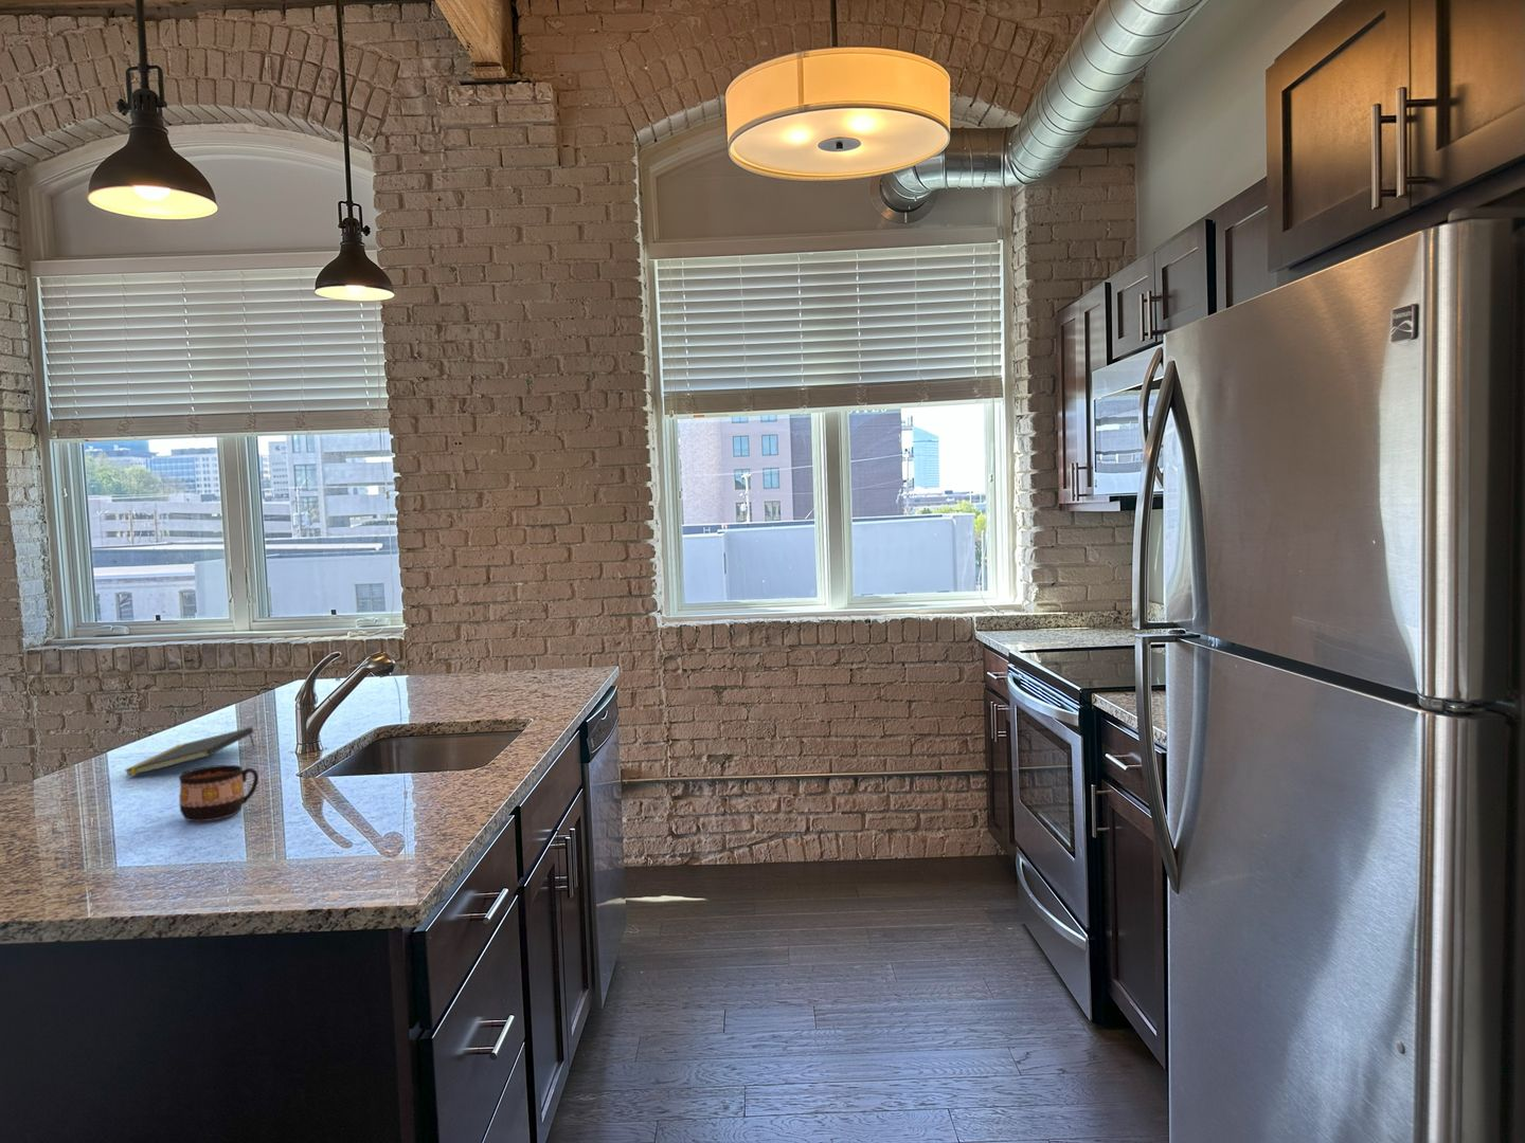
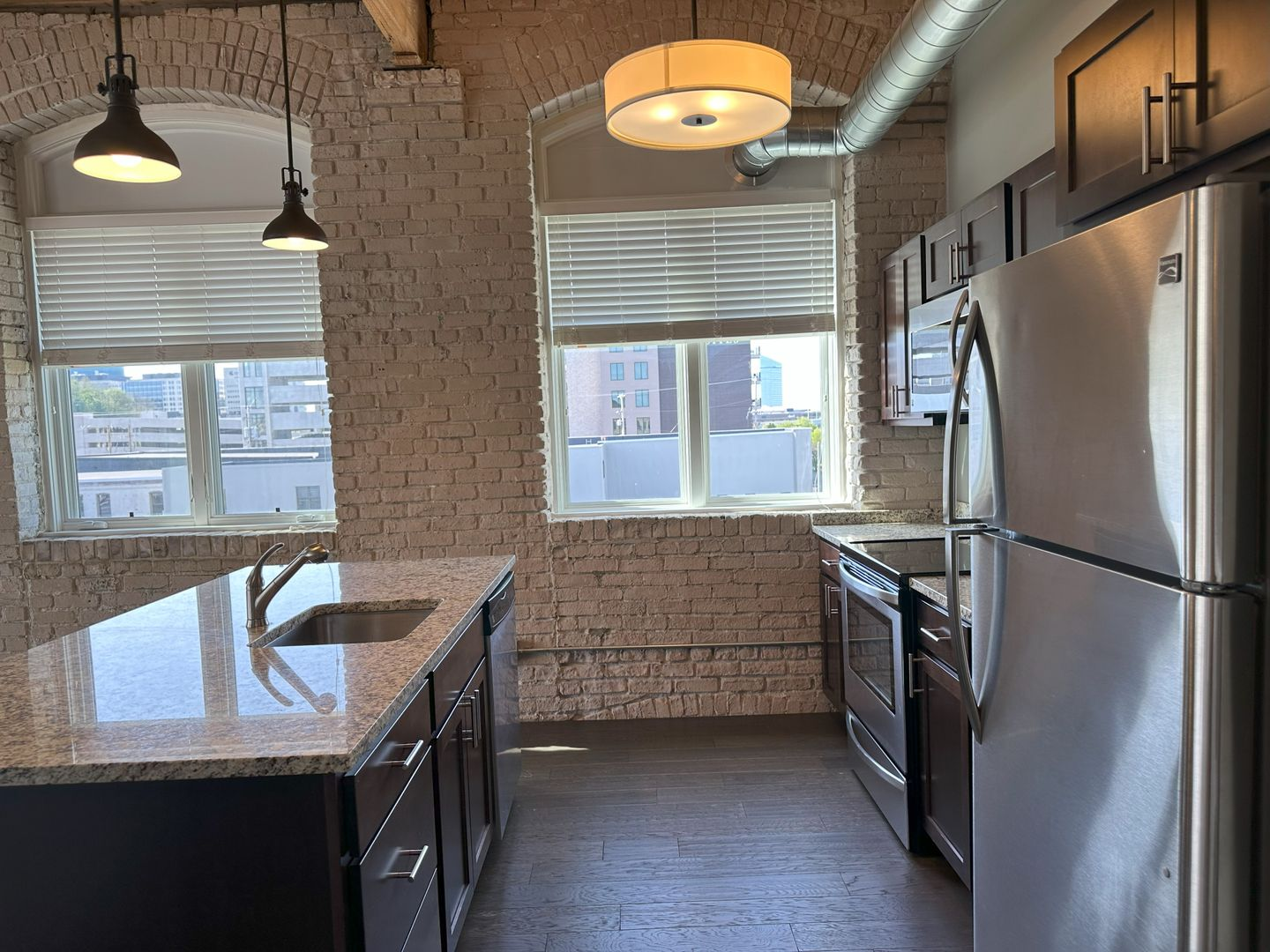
- notepad (192, 750)
- cup (215, 792)
